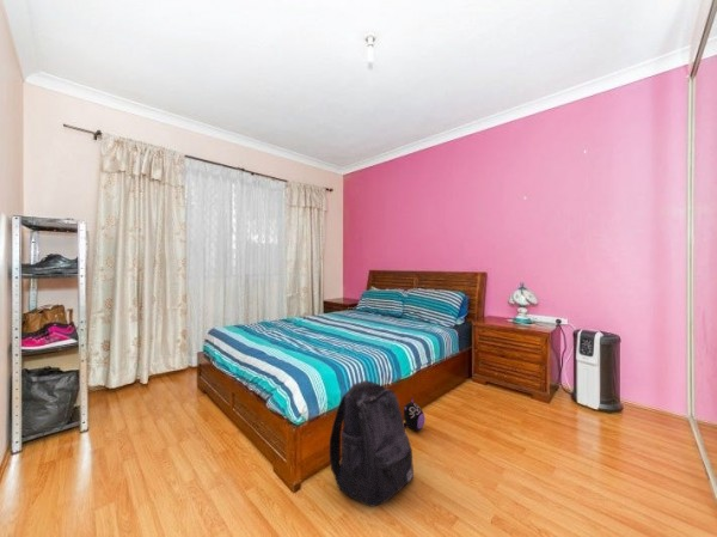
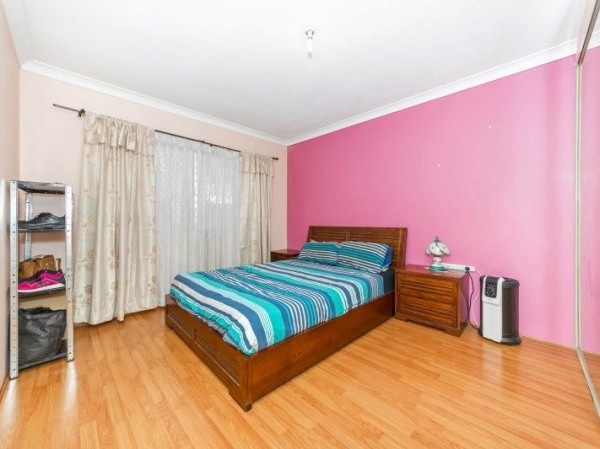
- plush toy (413, 414)
- backpack (372, 432)
